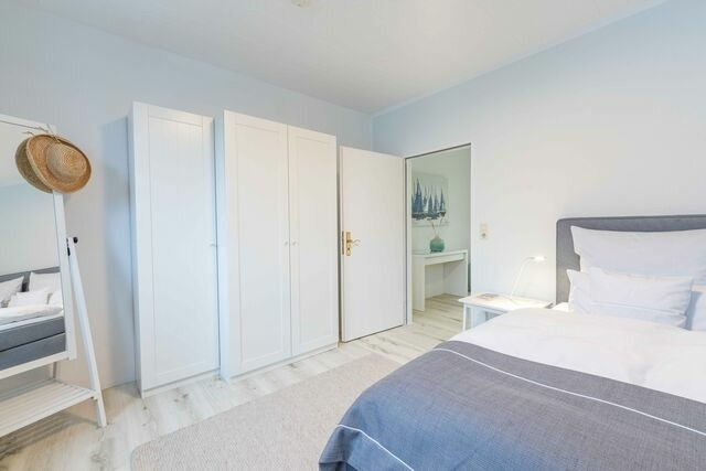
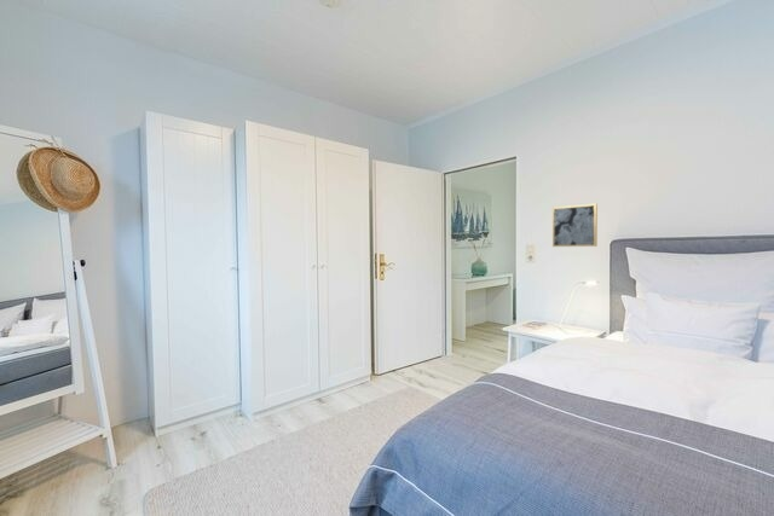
+ wall art (573, 226)
